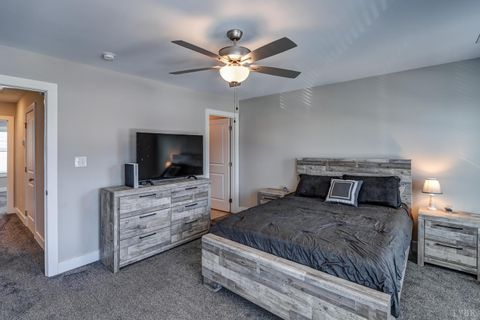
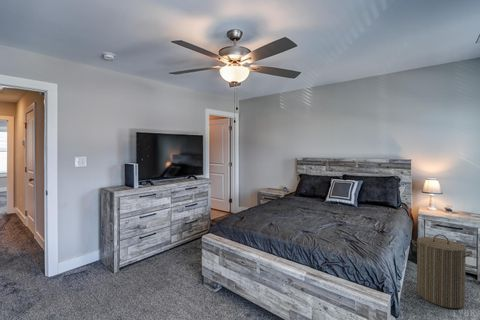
+ laundry hamper (439, 265)
